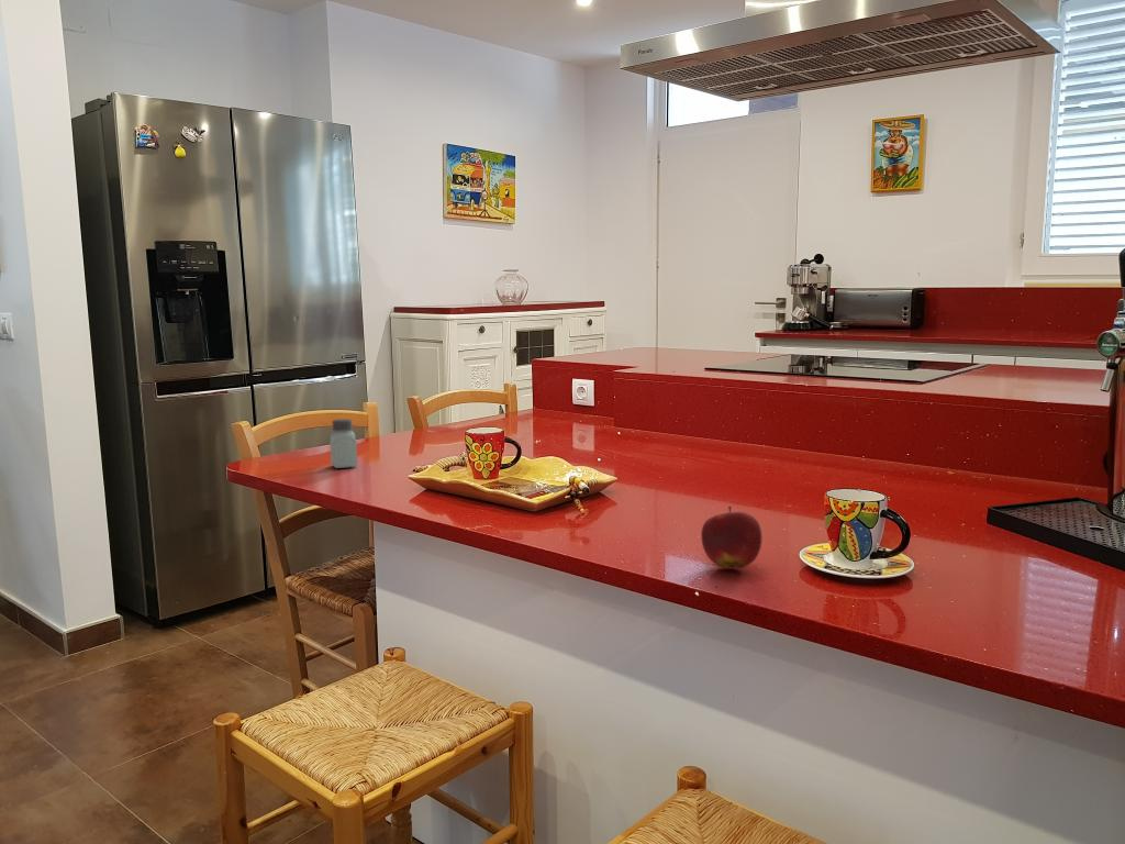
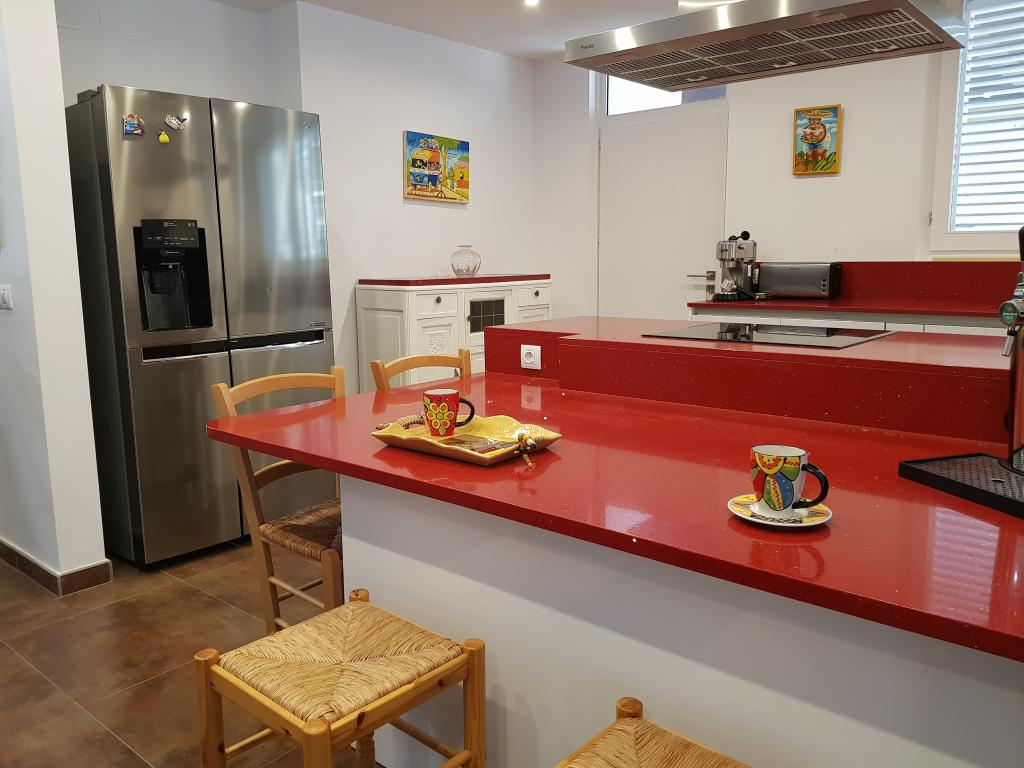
- apple (731, 538)
- saltshaker (343, 443)
